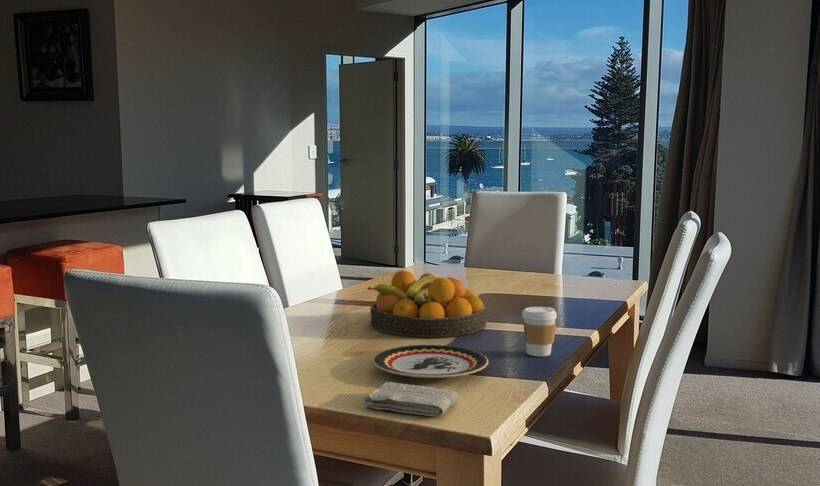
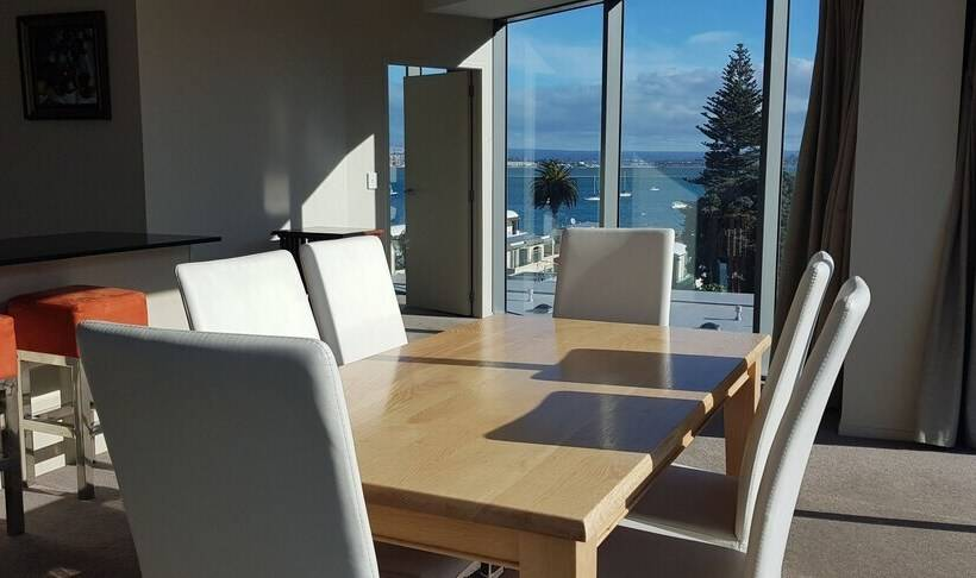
- plate (430, 363)
- fruit bowl (428, 298)
- washcloth (411, 397)
- coffee cup (539, 330)
